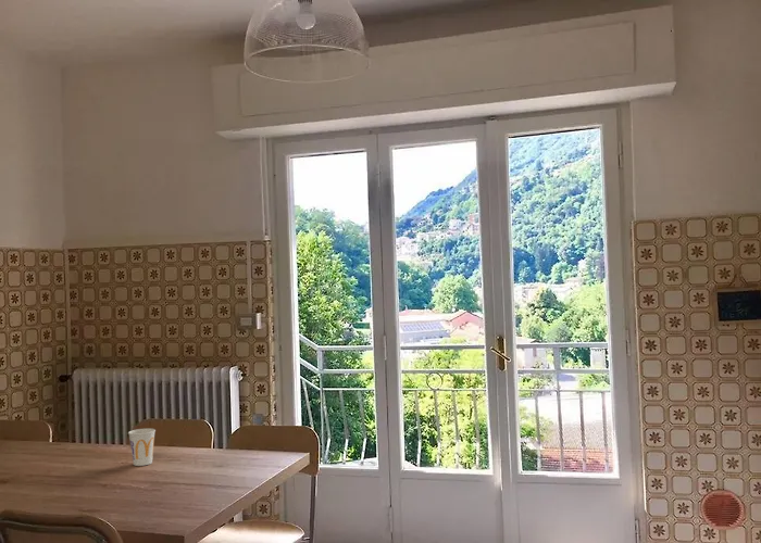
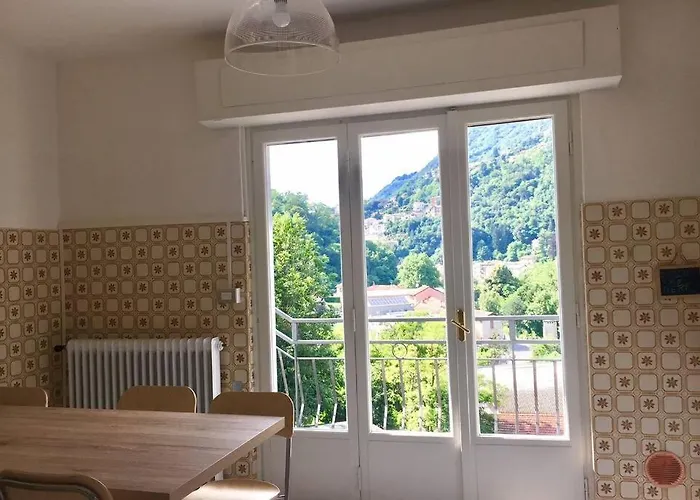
- cup (142, 446)
